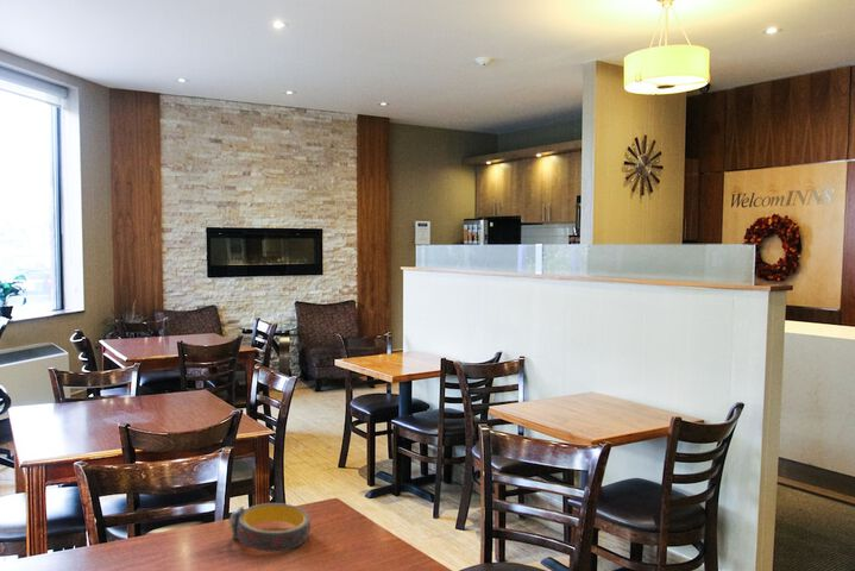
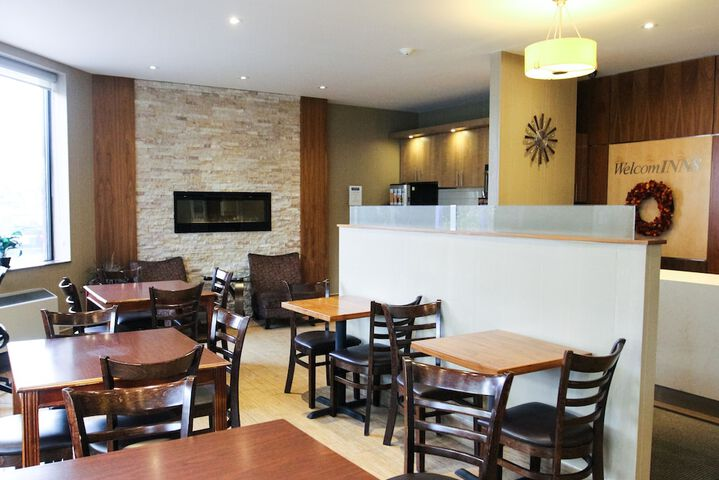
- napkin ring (270, 520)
